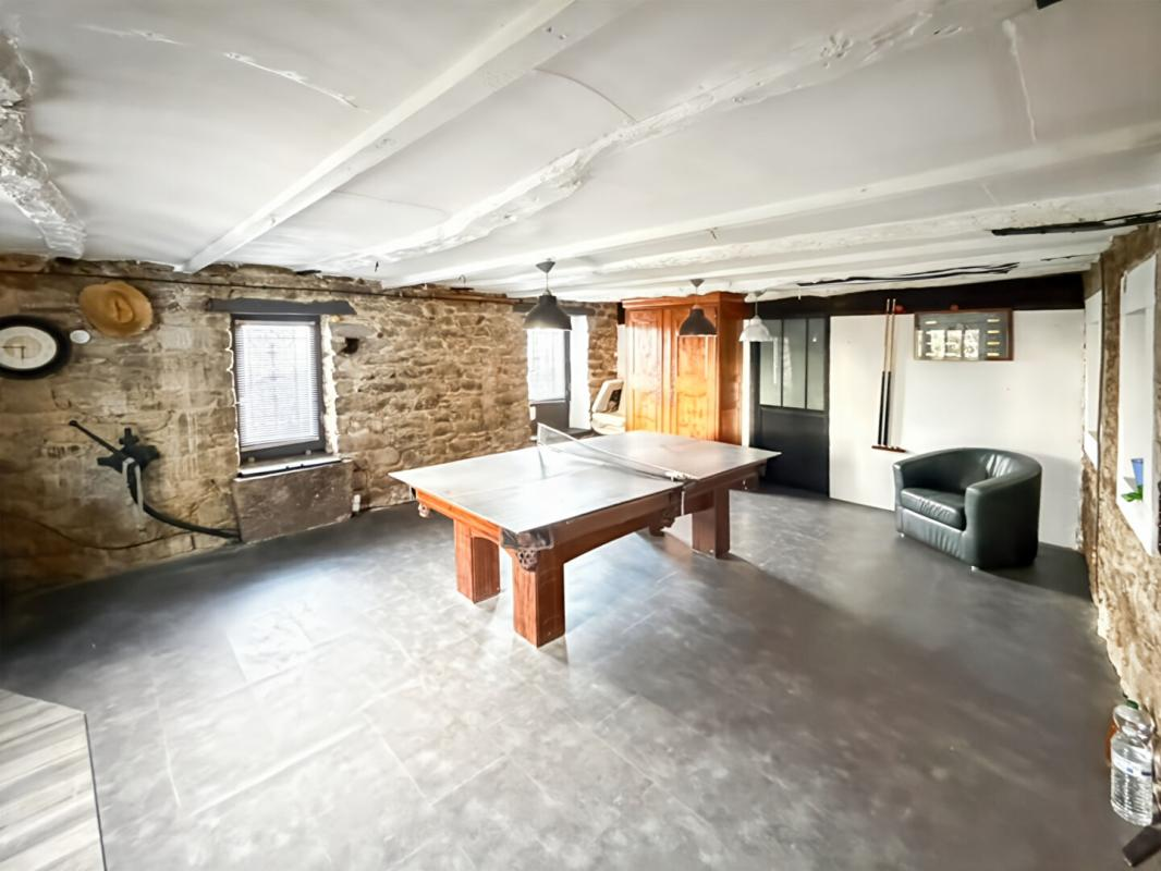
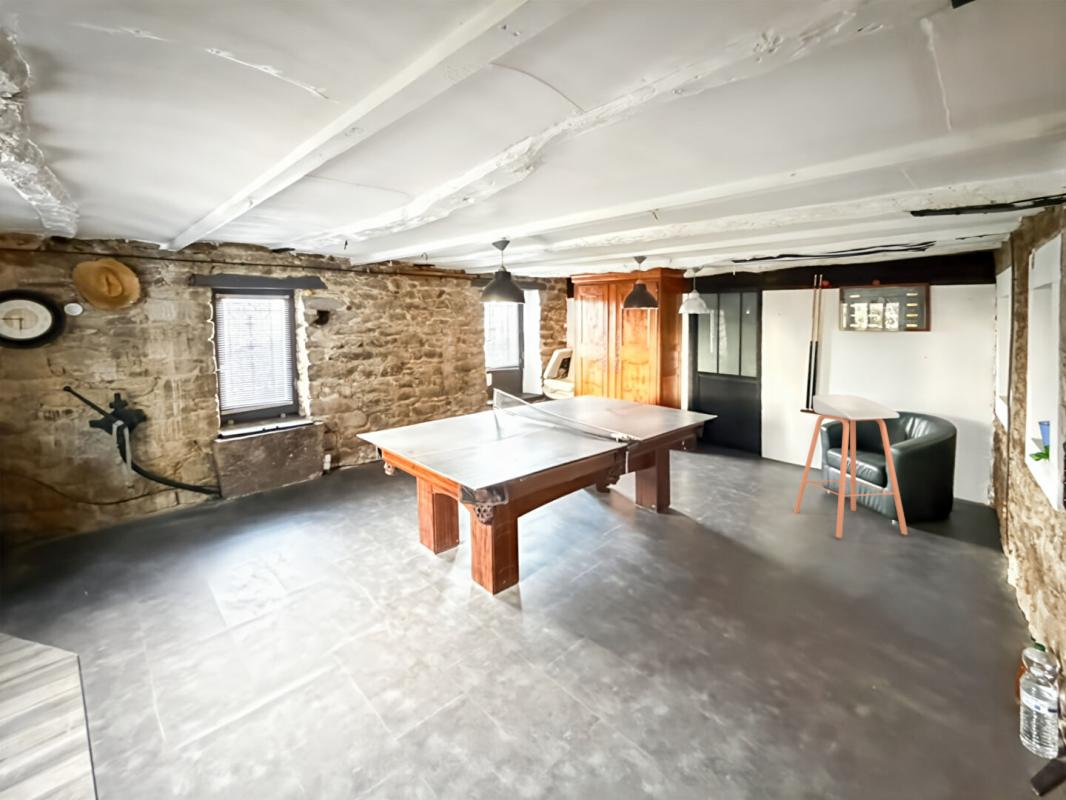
+ bar stool (850, 461)
